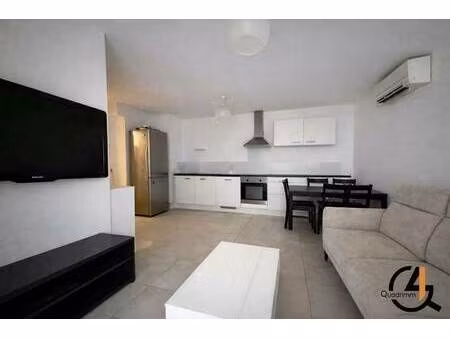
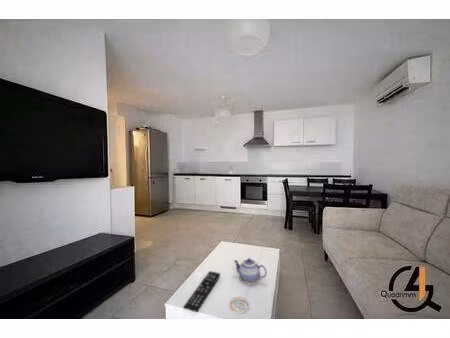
+ teapot (249, 268)
+ remote control (204, 288)
+ coaster (239, 304)
